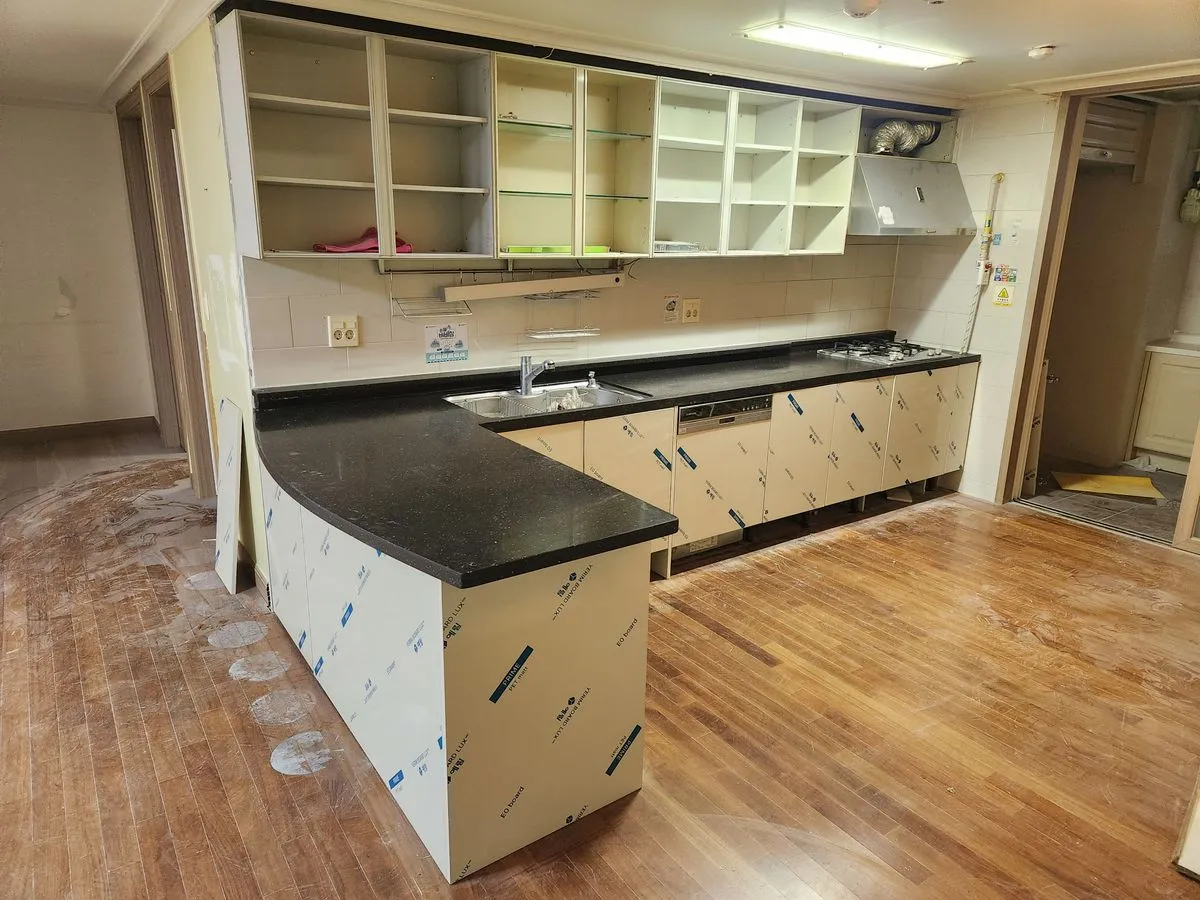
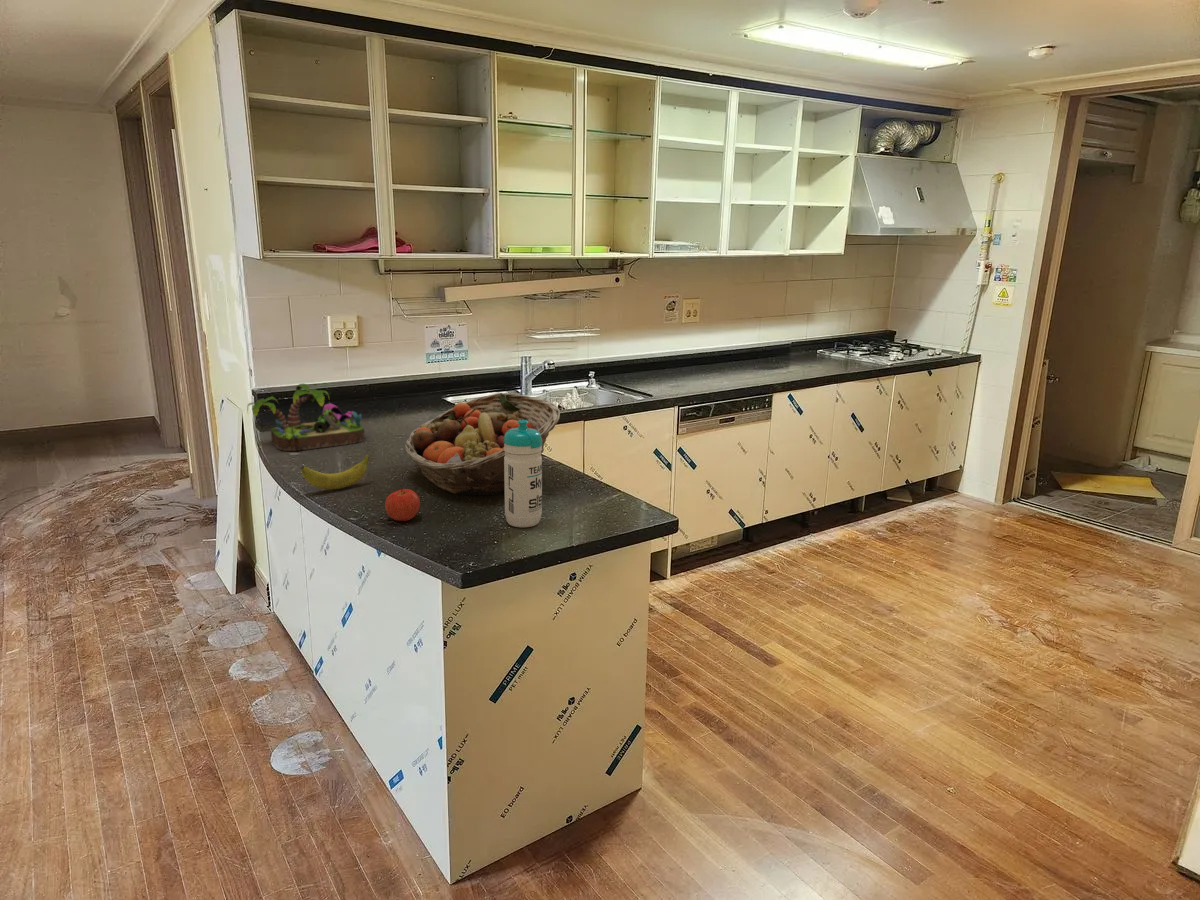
+ plant (299, 416)
+ apple (402, 502)
+ banana (337, 474)
+ fruit basket (482, 440)
+ water bottle (523, 472)
